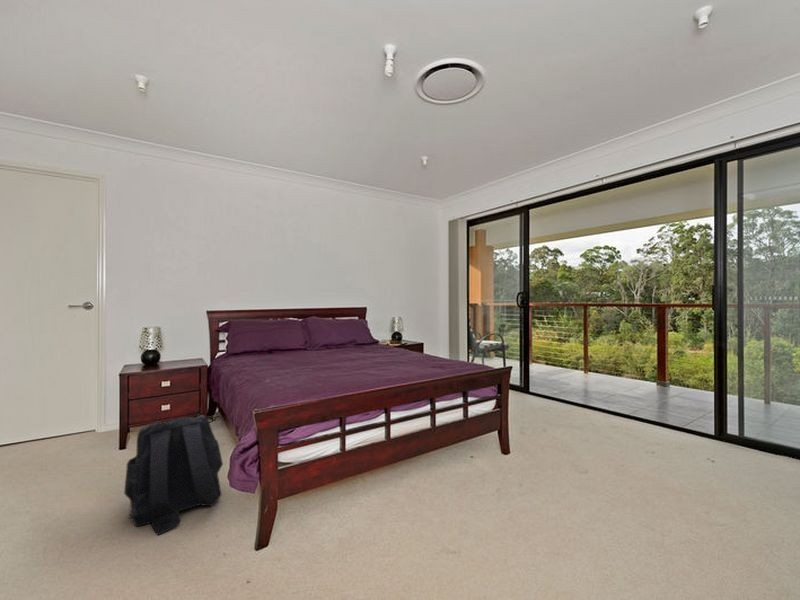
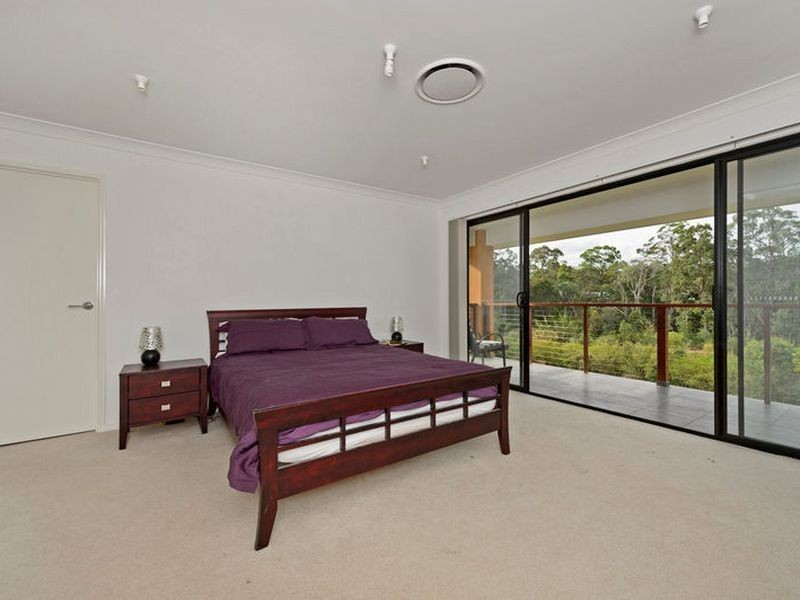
- backpack (177, 460)
